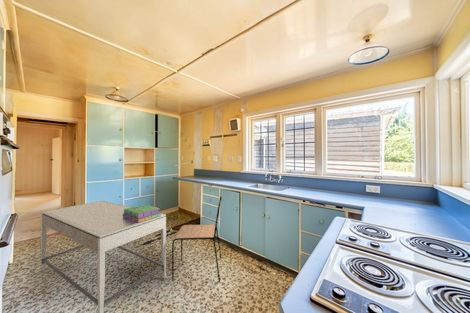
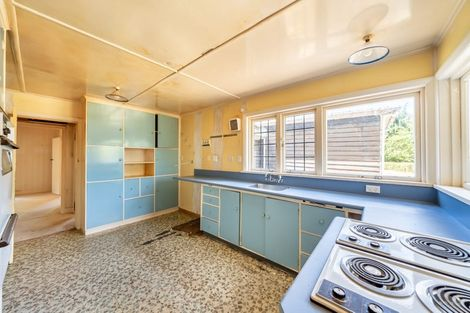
- stack of books (142, 212)
- dining table (101, 243)
- dining chair (199, 234)
